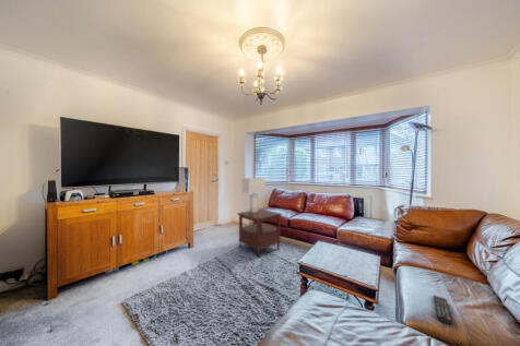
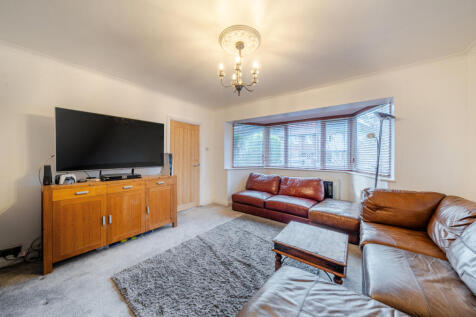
- lamp (253, 194)
- side table (259, 230)
- remote control (441, 308)
